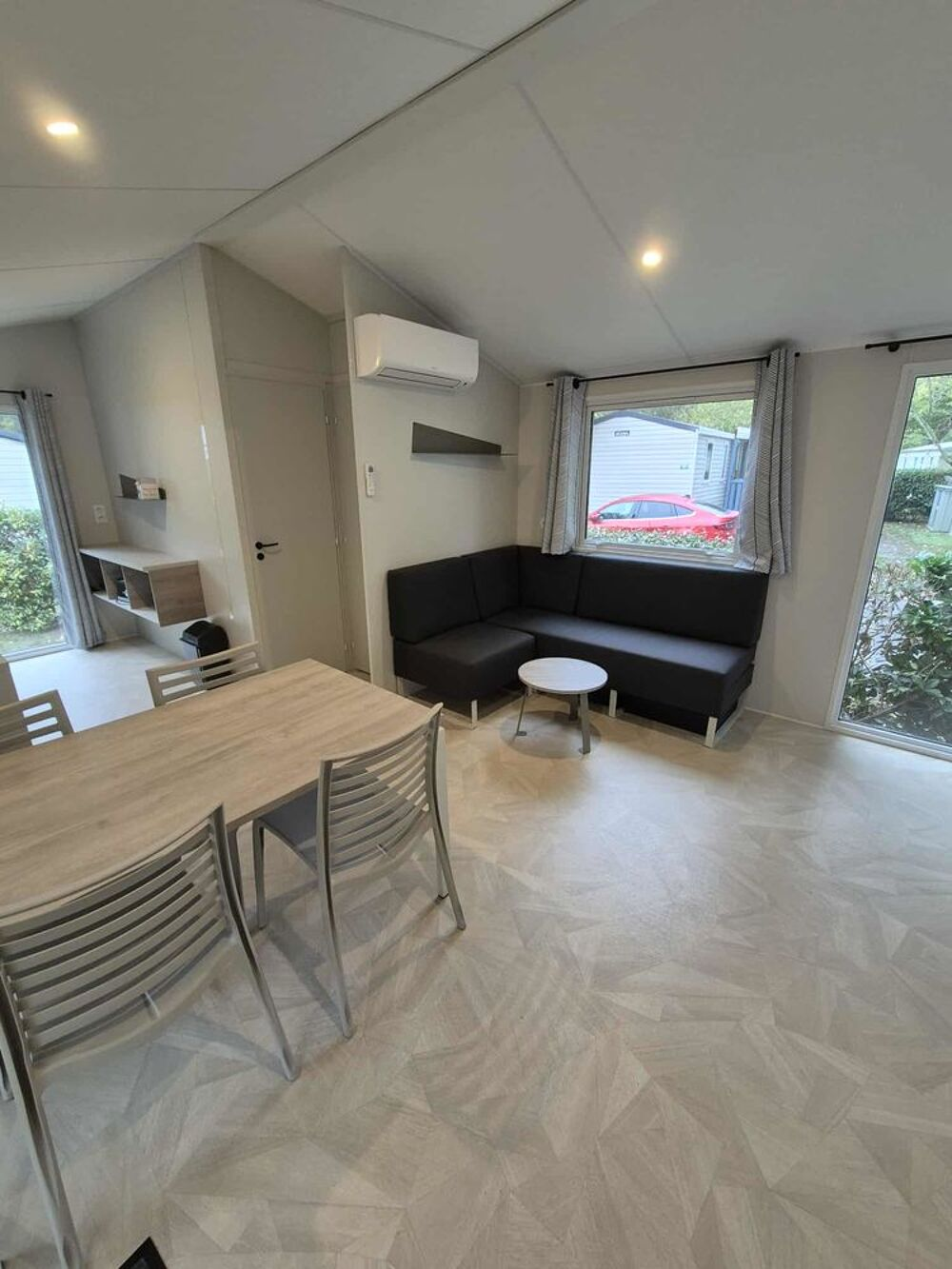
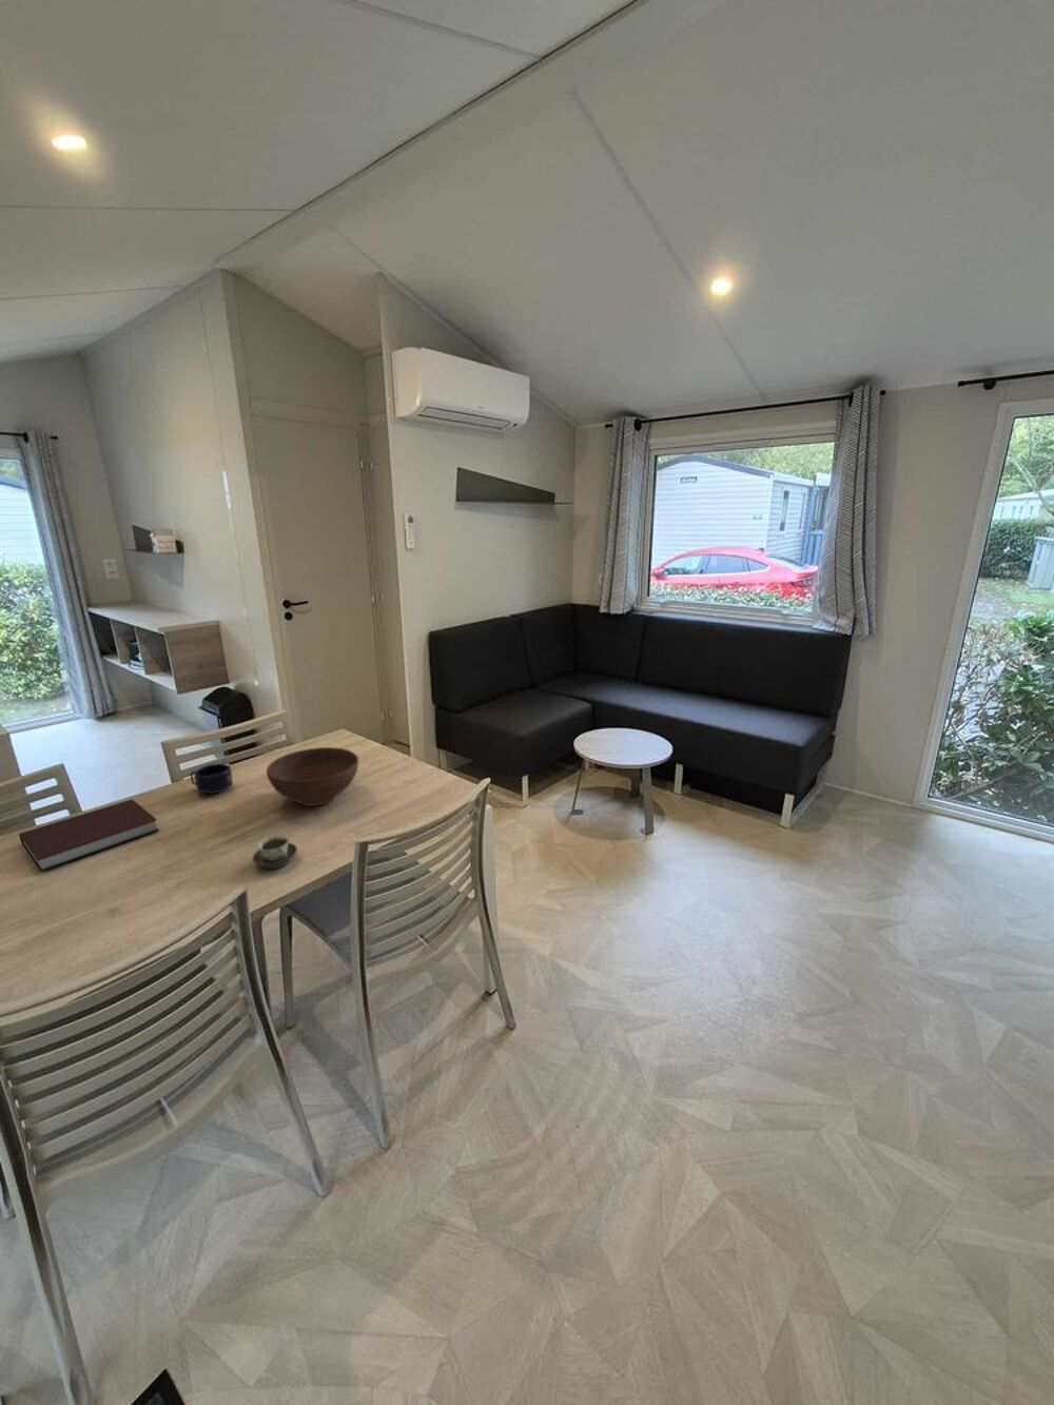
+ mug (209, 779)
+ cup (275, 851)
+ bowl (316, 781)
+ notebook (91, 831)
